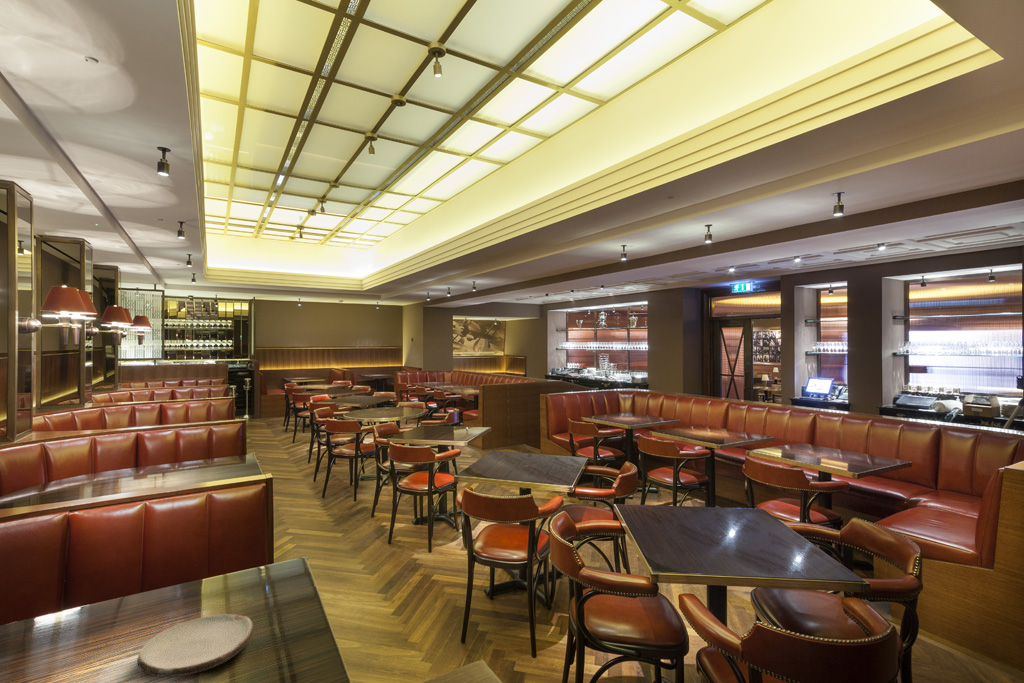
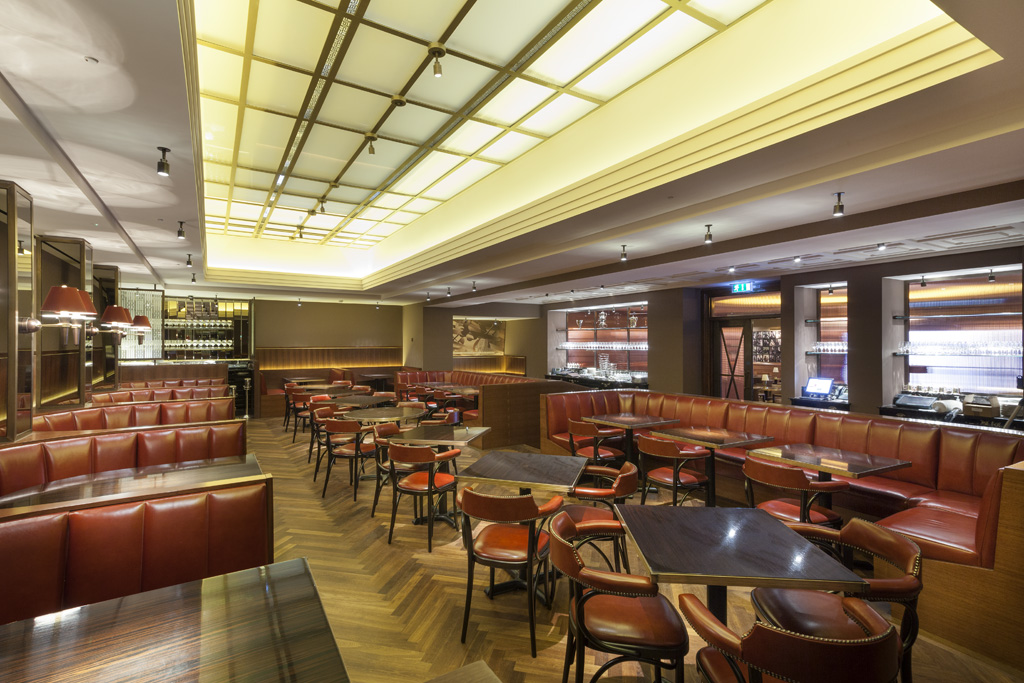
- plate (199, 643)
